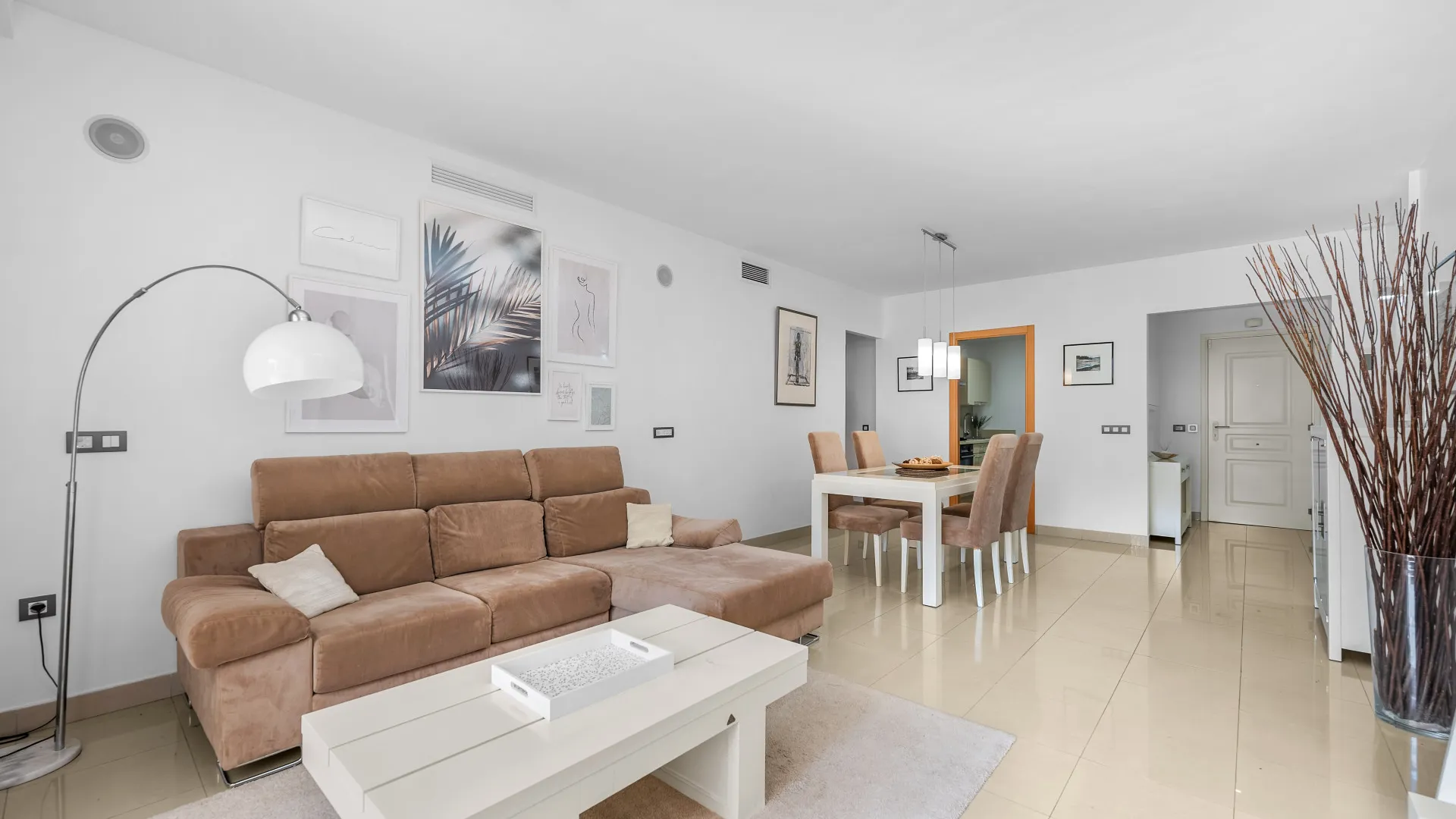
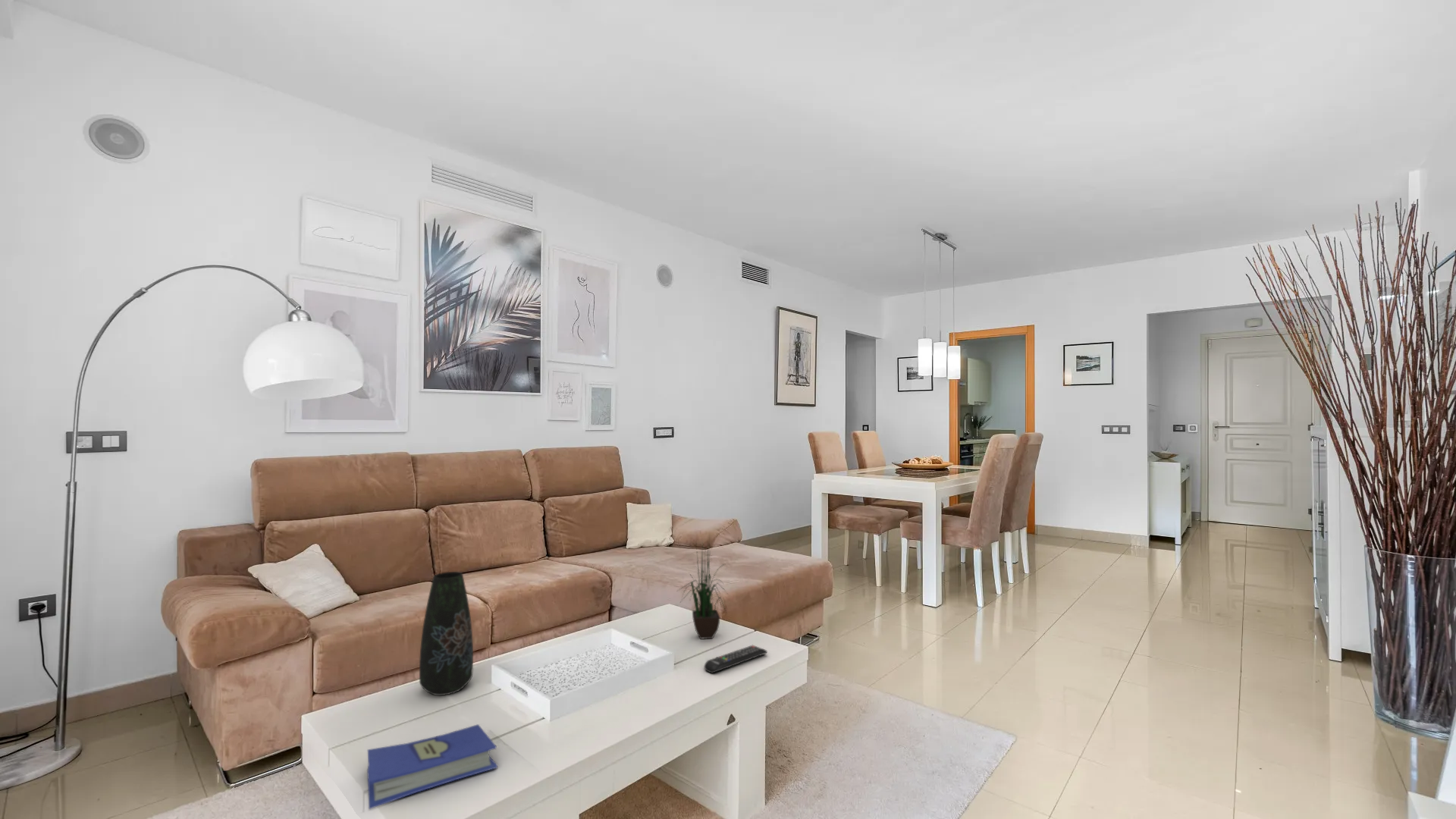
+ vase (447, 631)
+ remote control (736, 657)
+ potted plant (703, 583)
+ hardcover book (429, 758)
